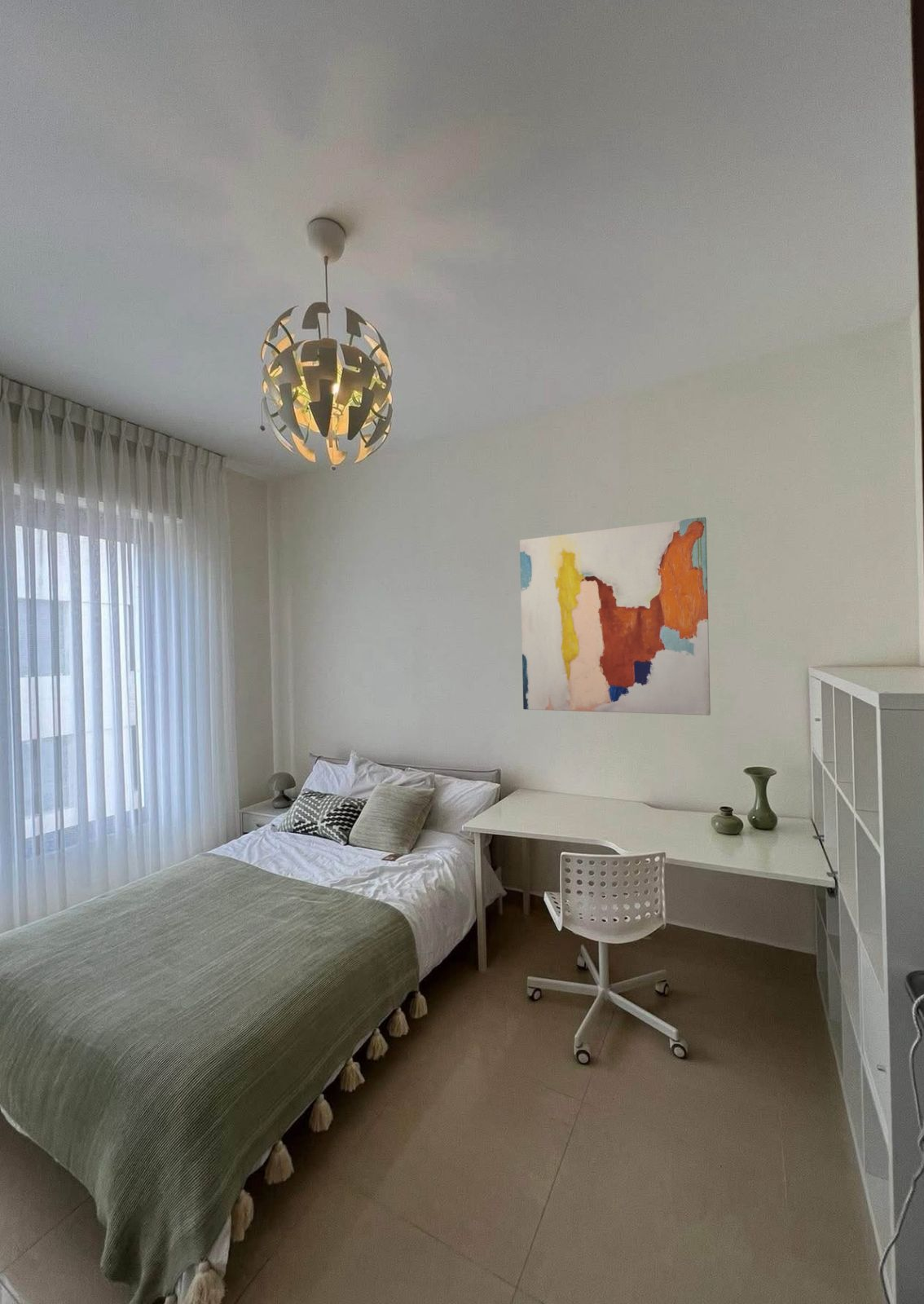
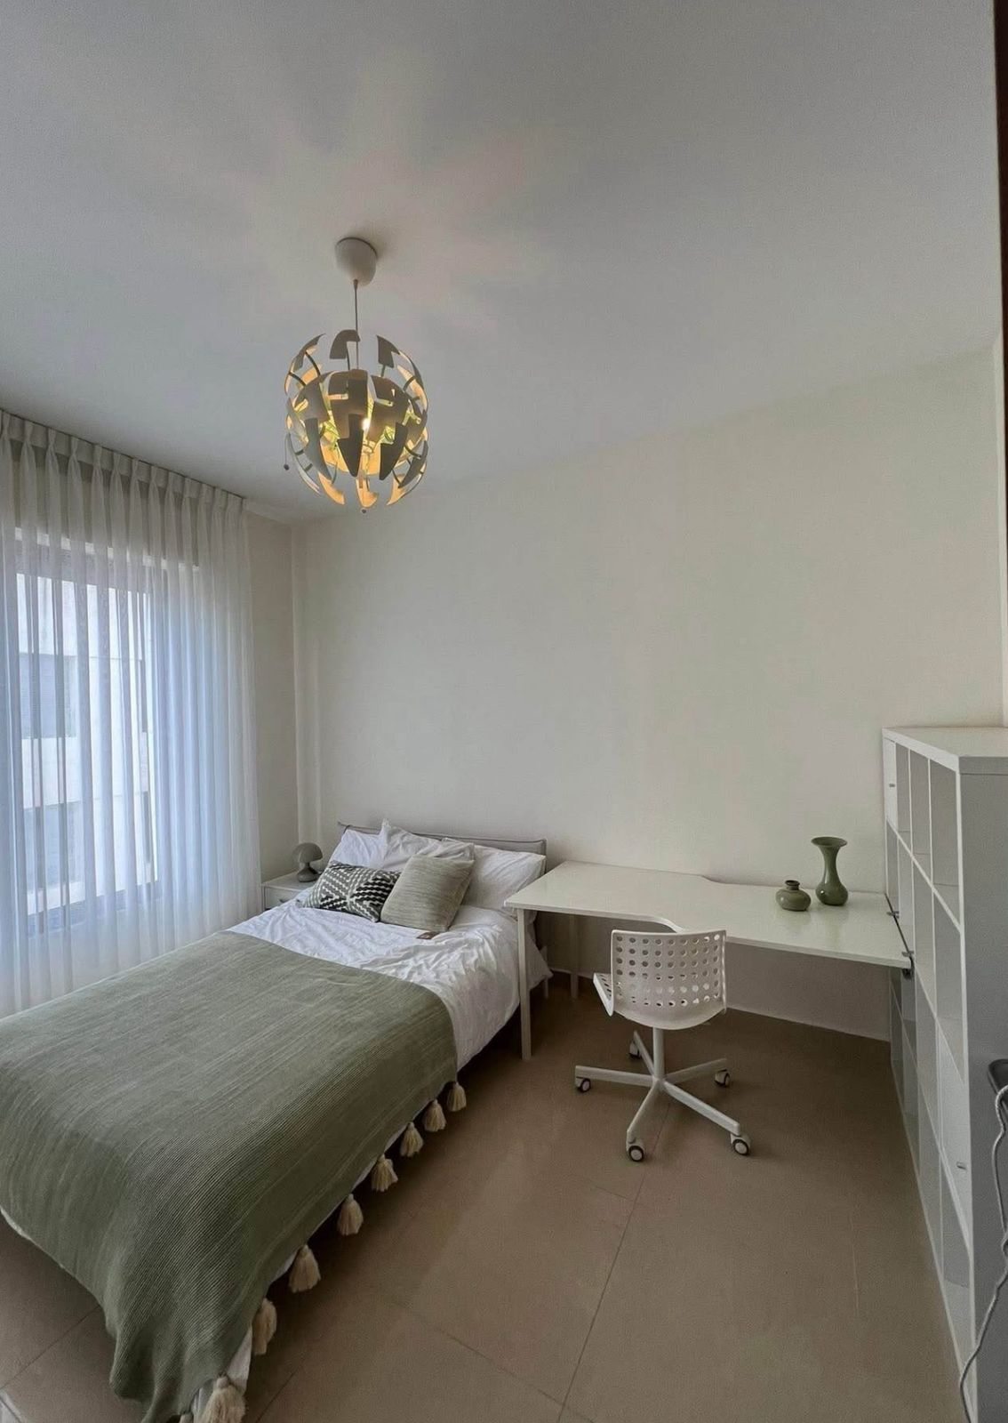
- wall art (608, 620)
